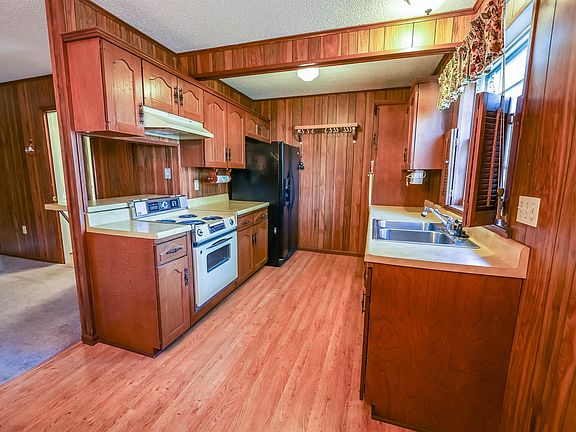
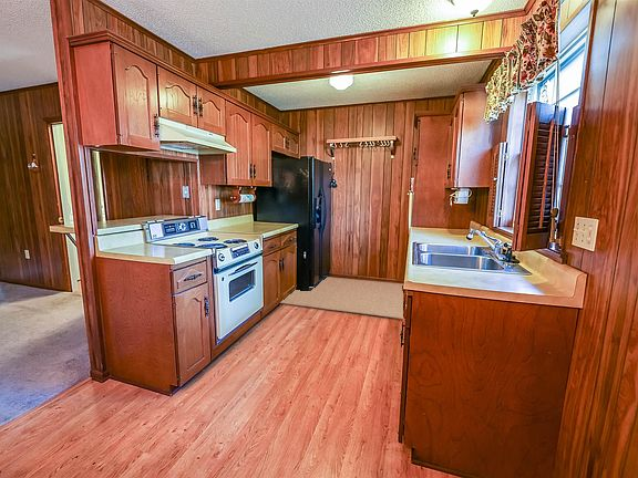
+ rug (340, 291)
